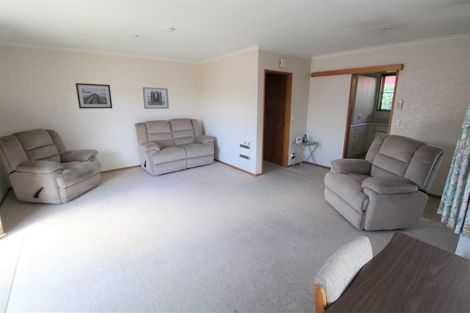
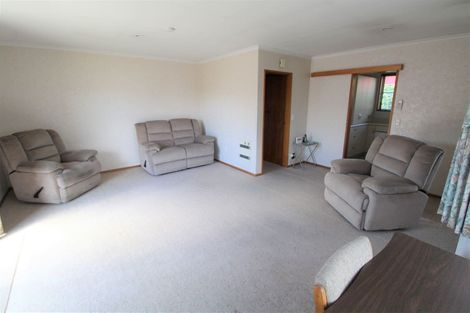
- wall art (156, 98)
- wall art (94, 96)
